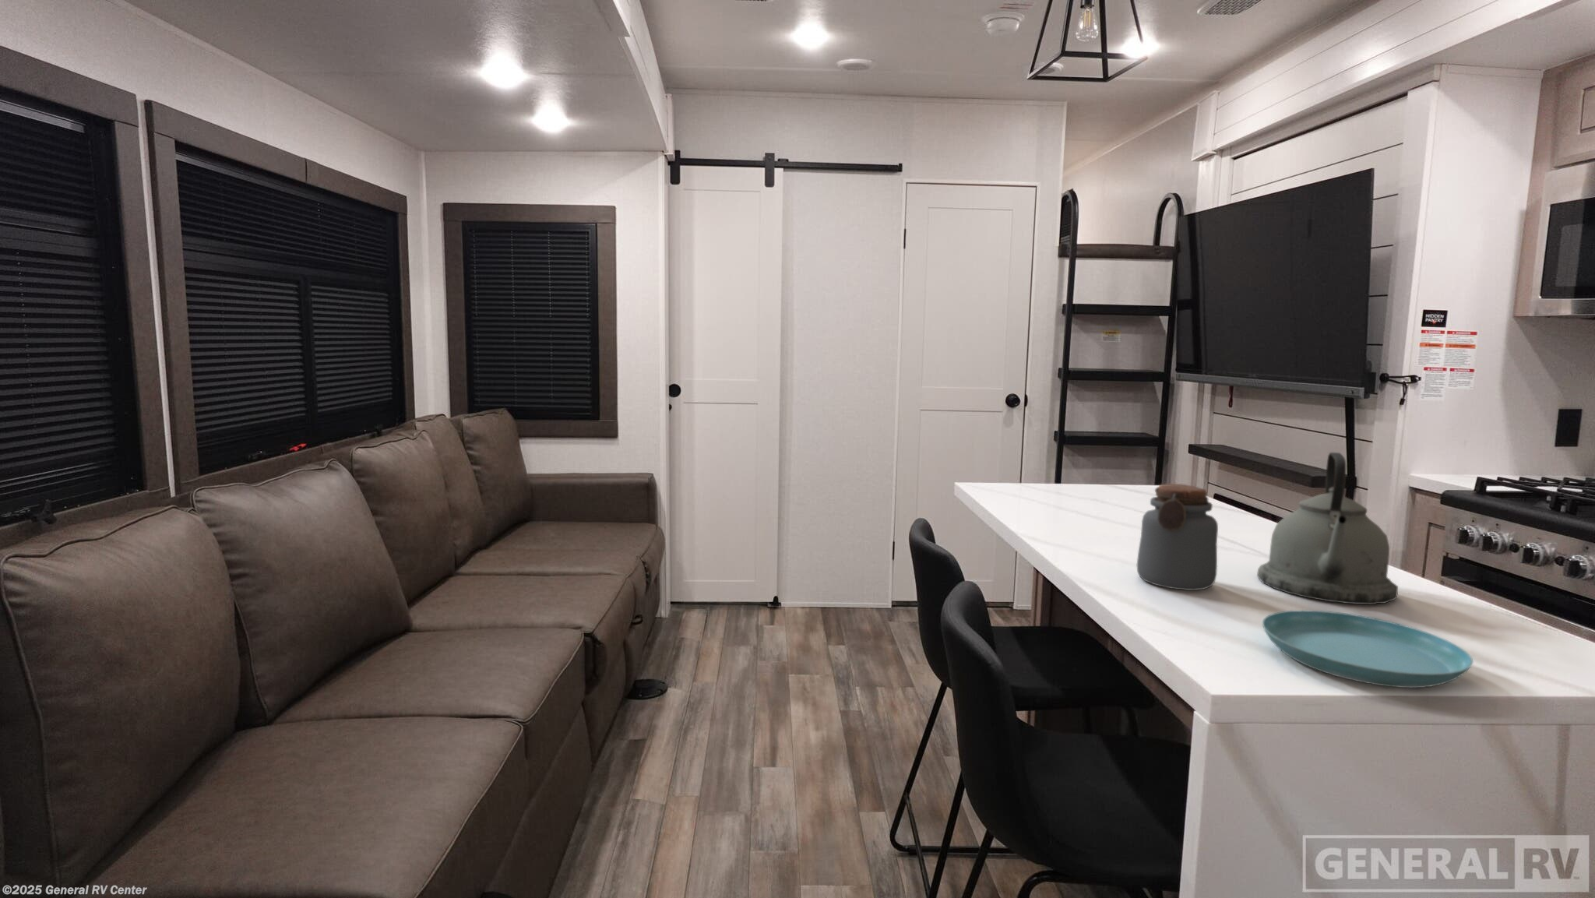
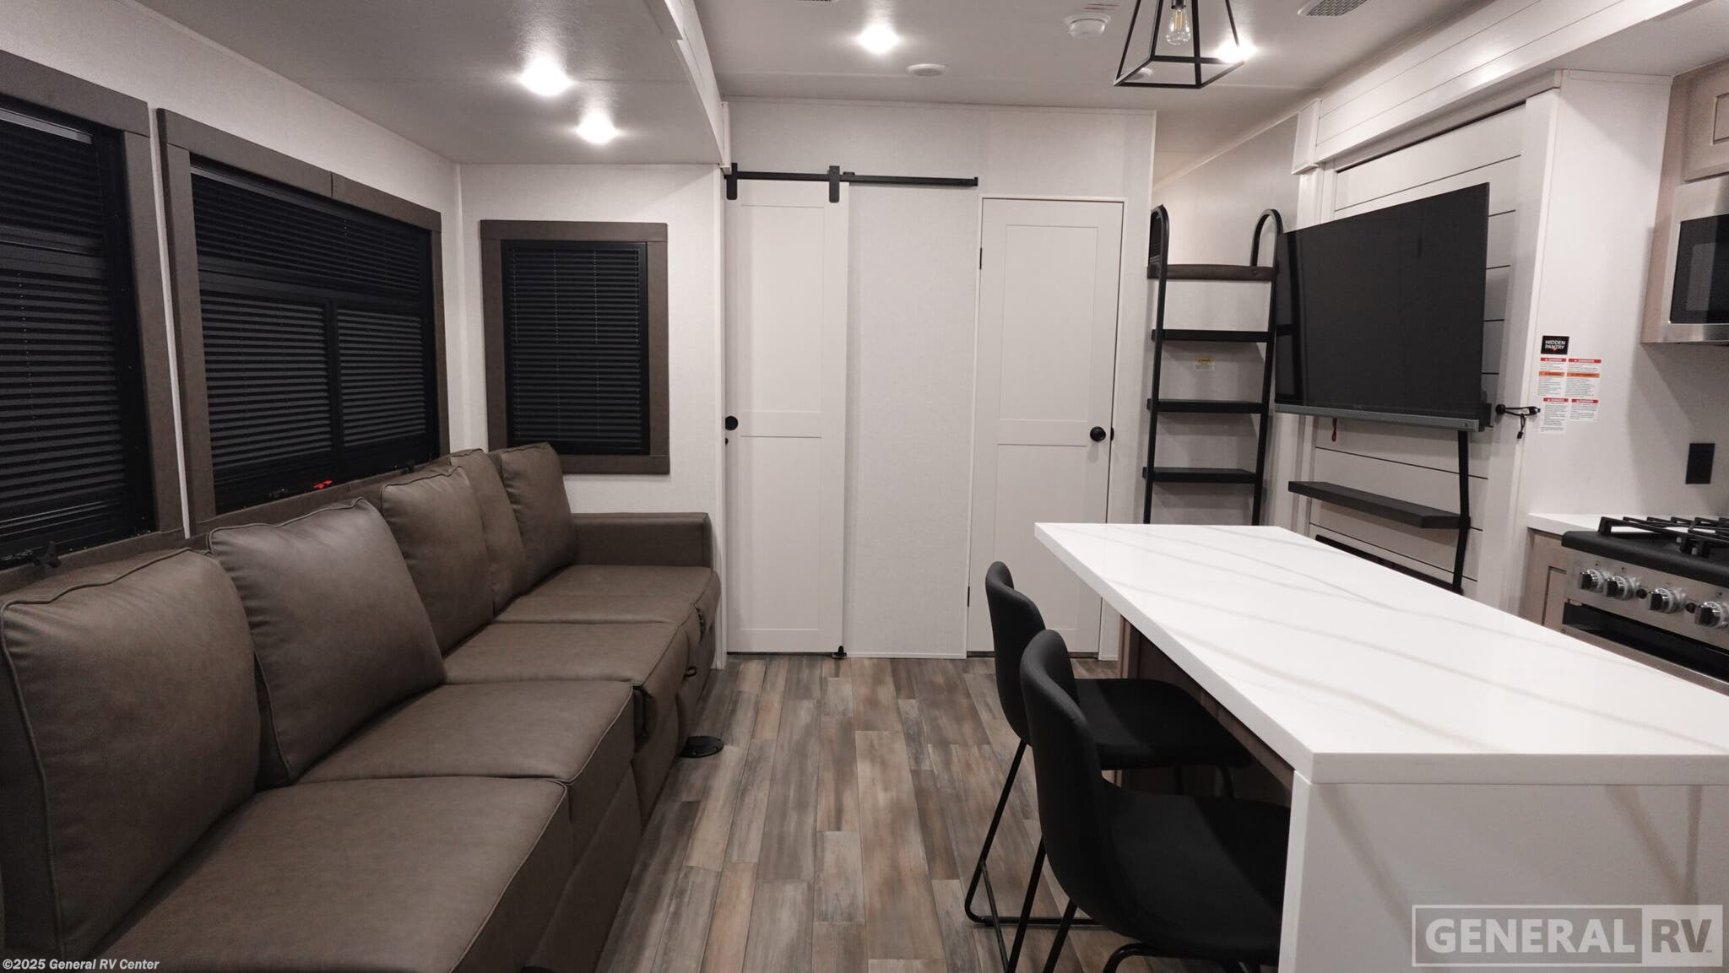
- jar (1179, 534)
- saucer (1359, 648)
- kettle (1335, 522)
